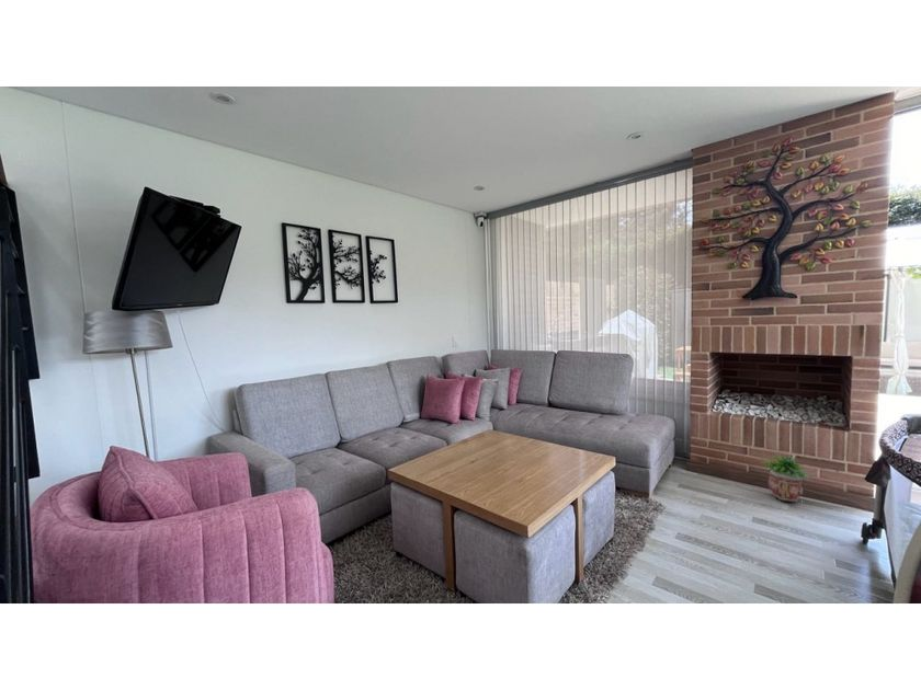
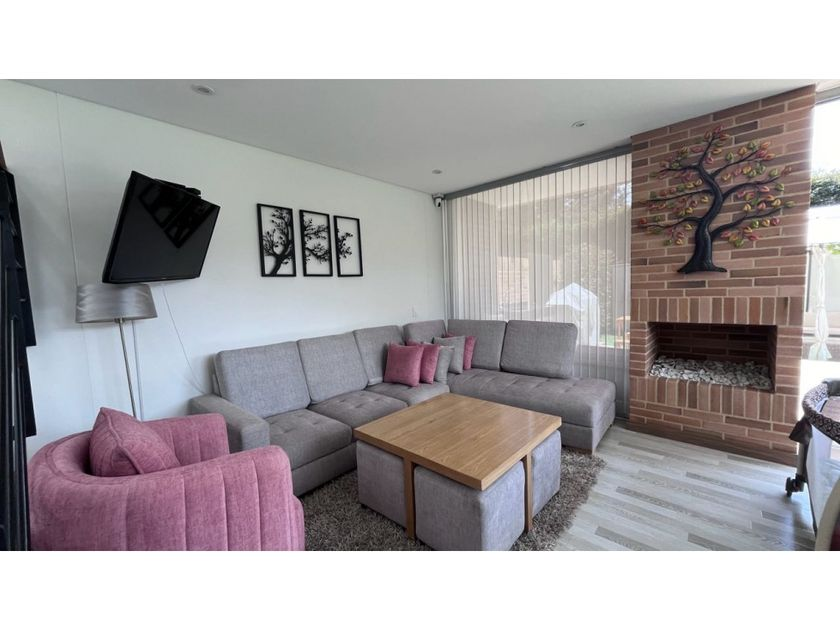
- potted plant (785, 475)
